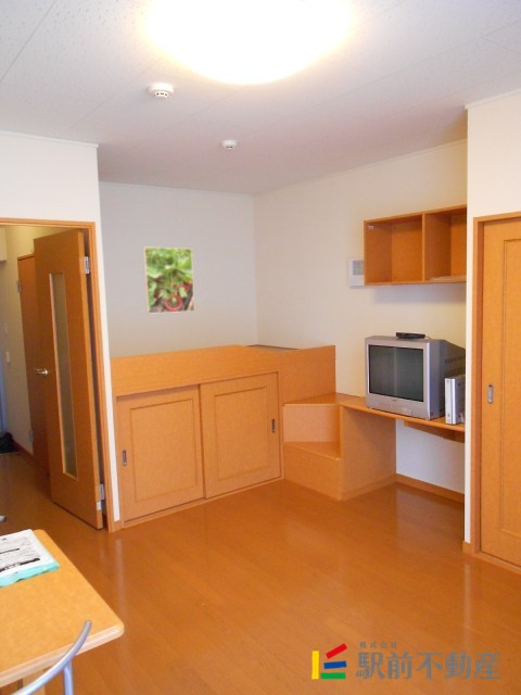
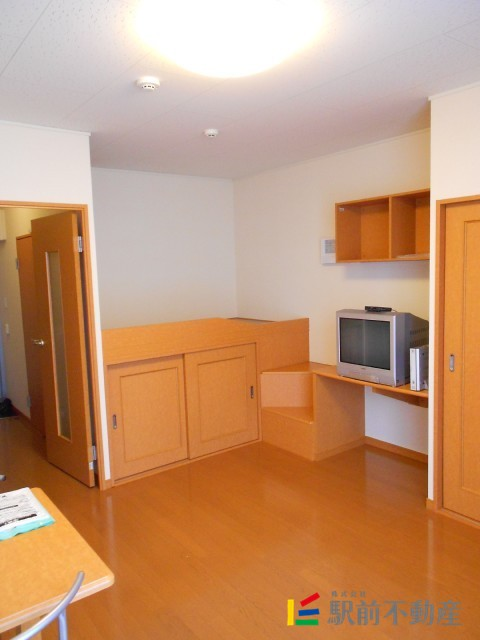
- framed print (169, 280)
